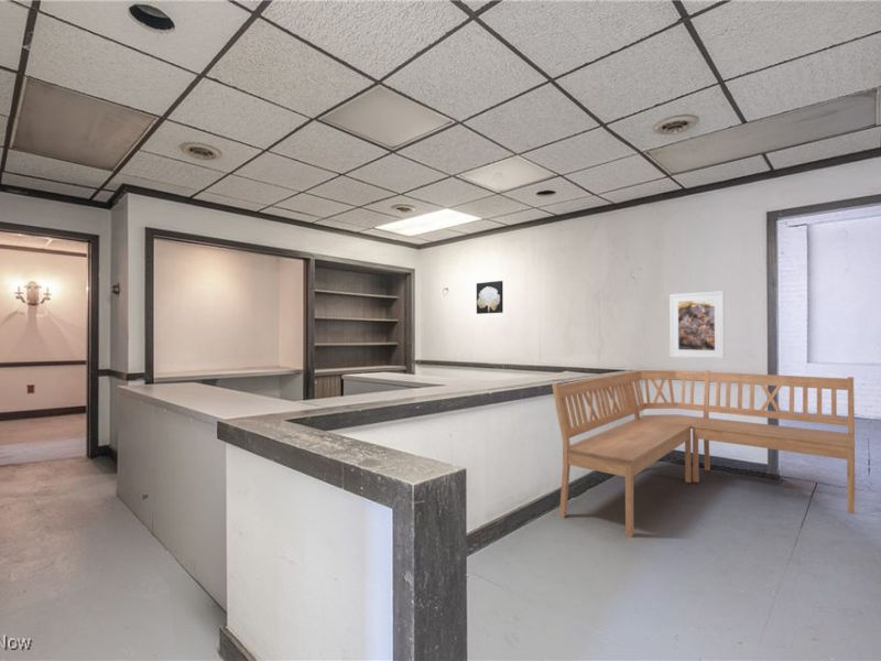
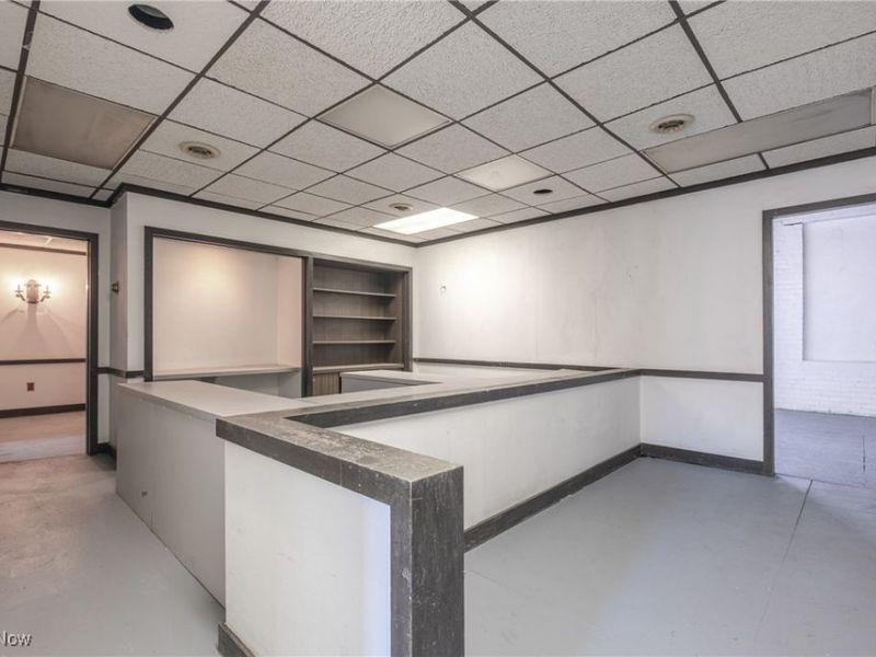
- wall art (489, 297)
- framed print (696, 325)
- bench (711, 440)
